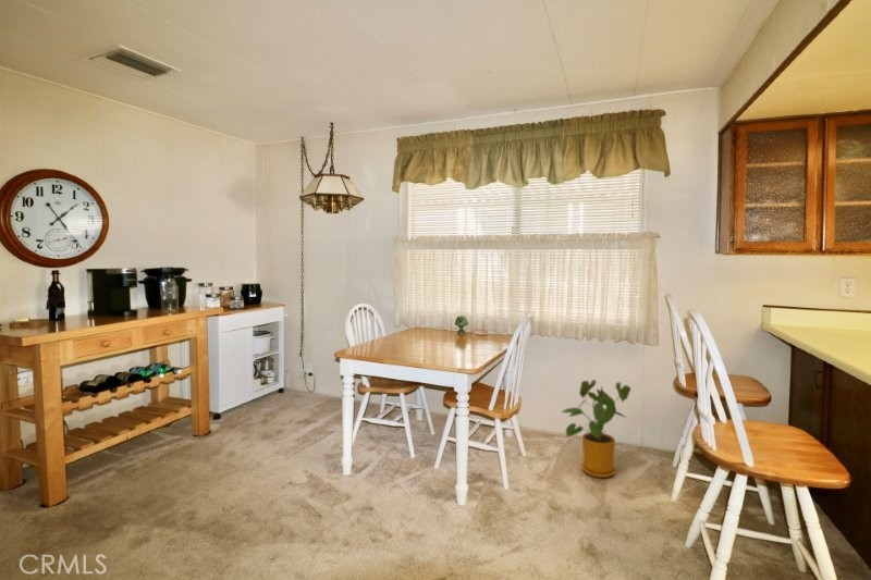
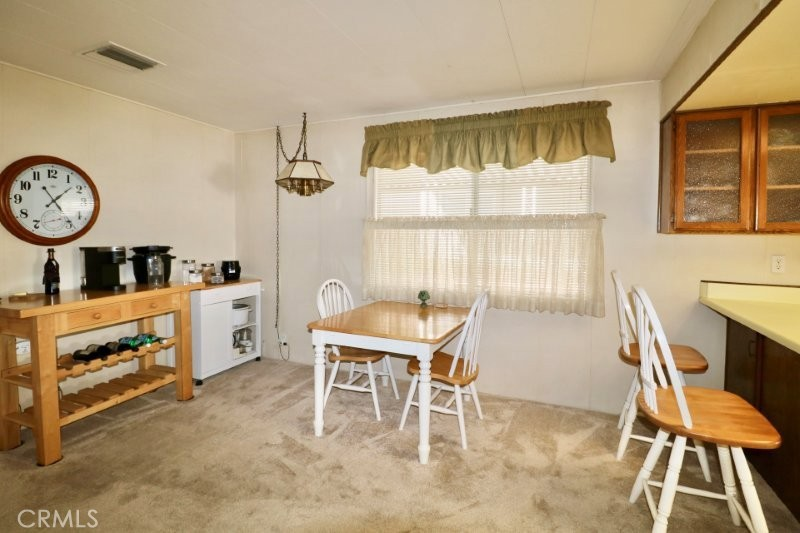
- house plant (596, 428)
